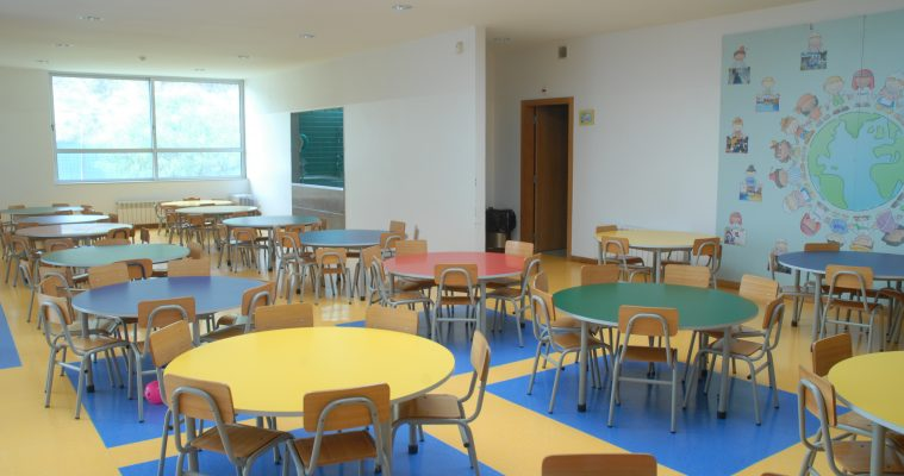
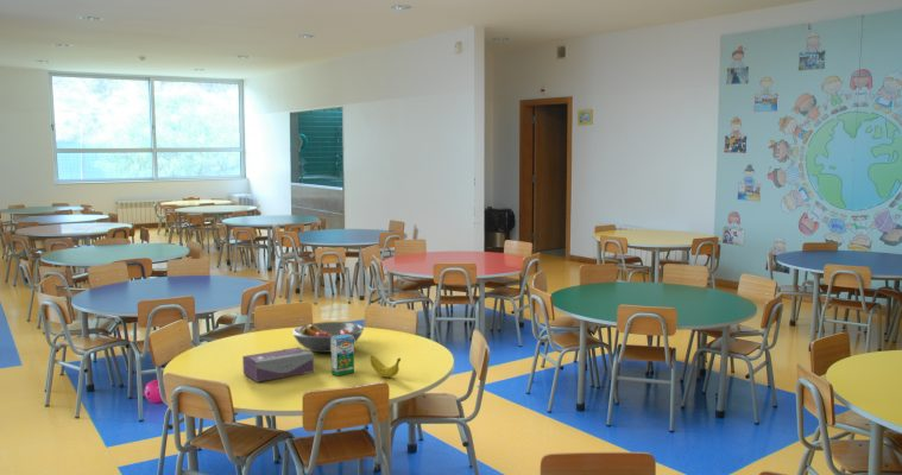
+ snack box (342, 354)
+ banana (385, 366)
+ tissue box (278, 362)
+ fruit bowl (328, 336)
